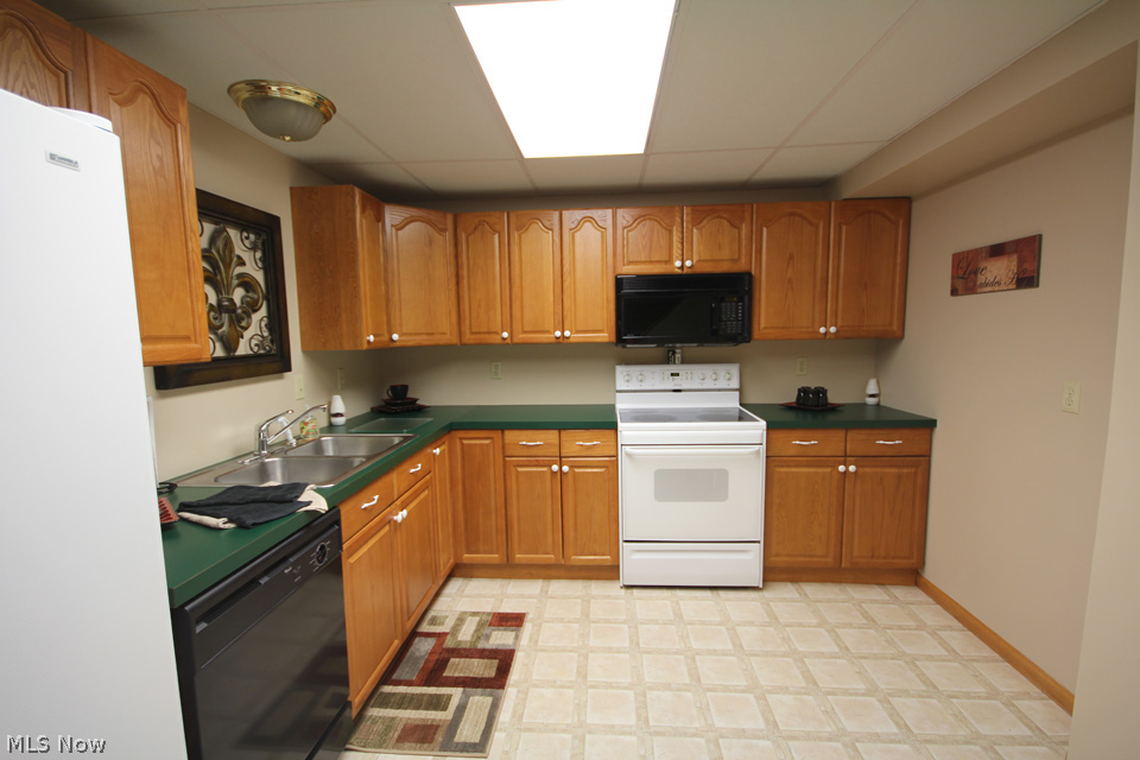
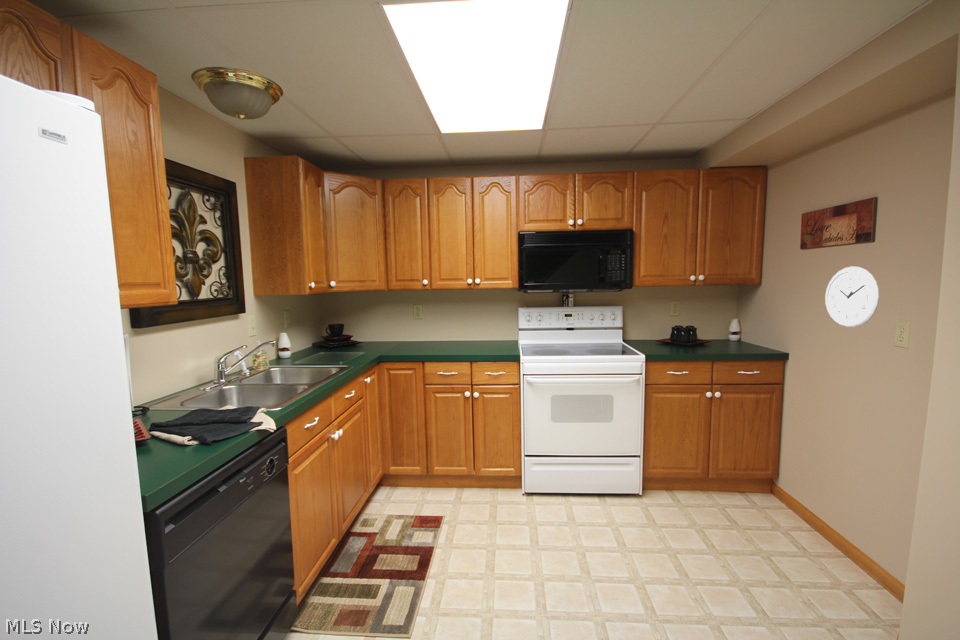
+ wall clock (848, 297)
